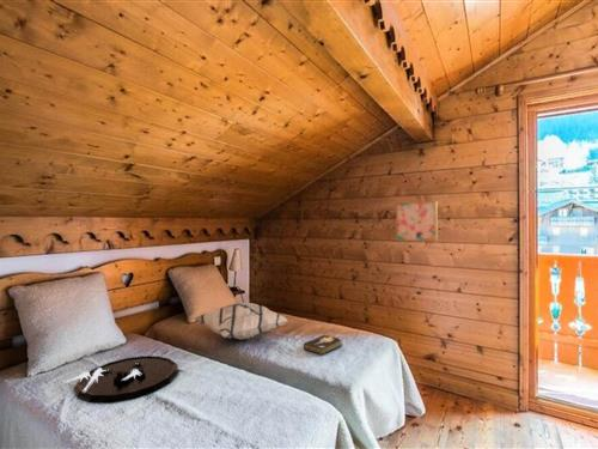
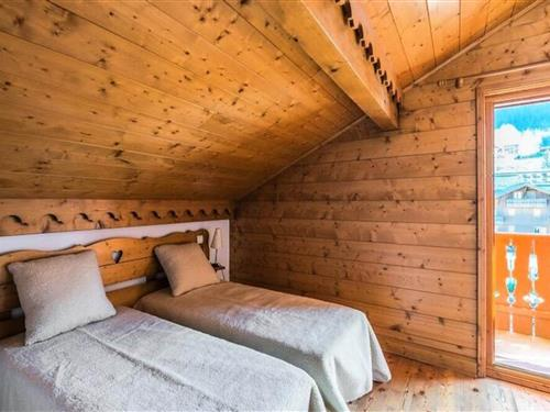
- wall art (416, 222)
- decorative pillow (240, 318)
- hardback book (323, 344)
- decorative tray (129, 366)
